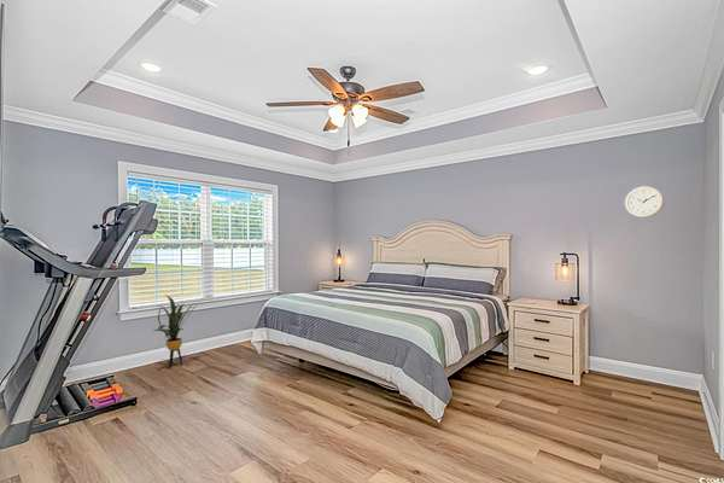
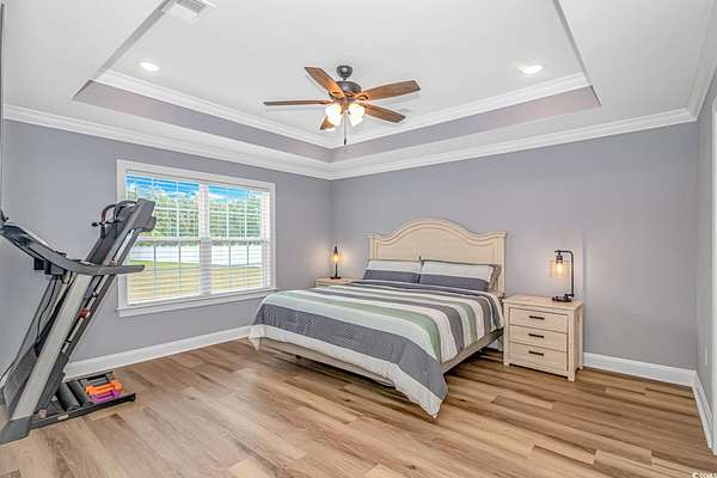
- wall clock (643, 202)
- house plant (176, 331)
